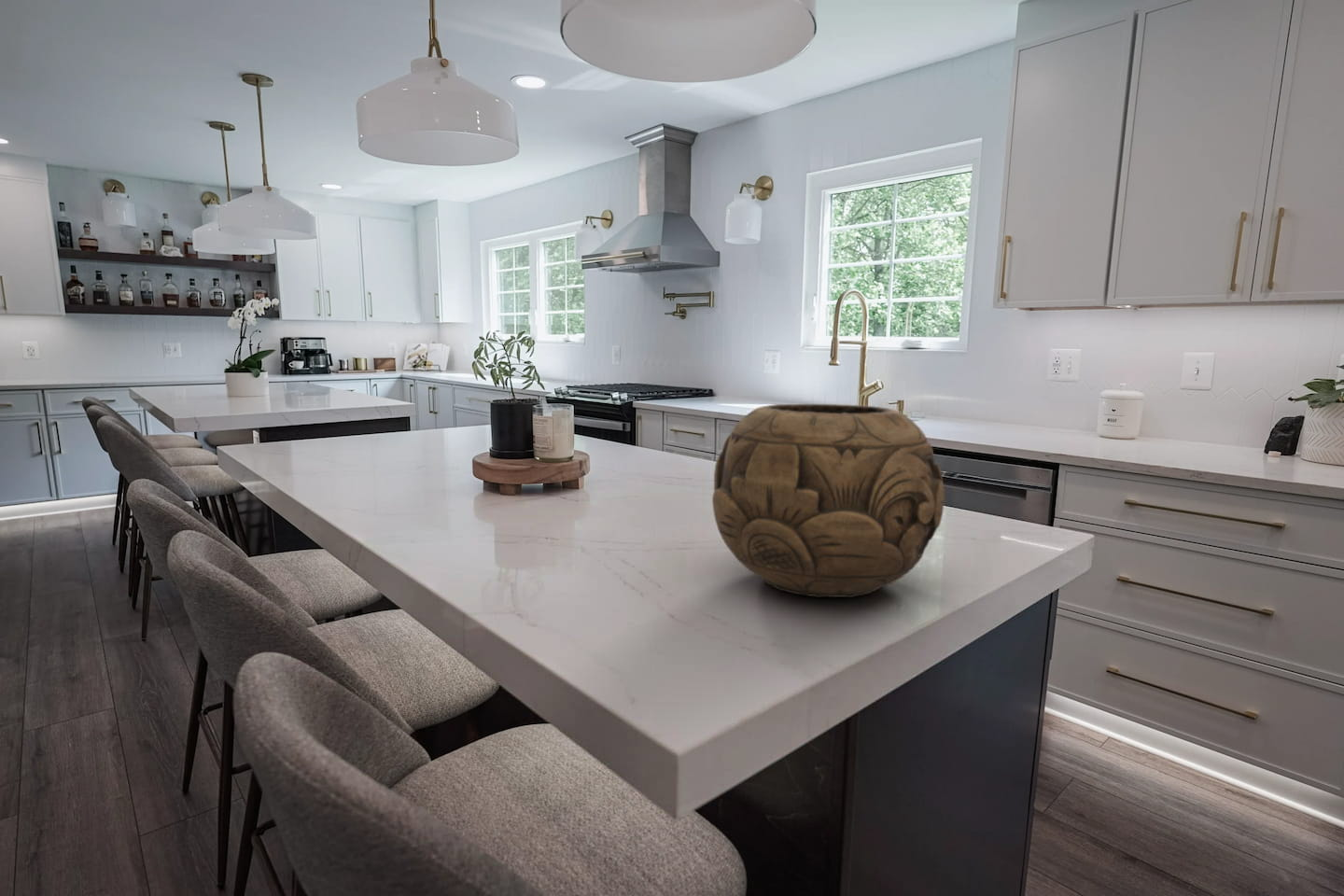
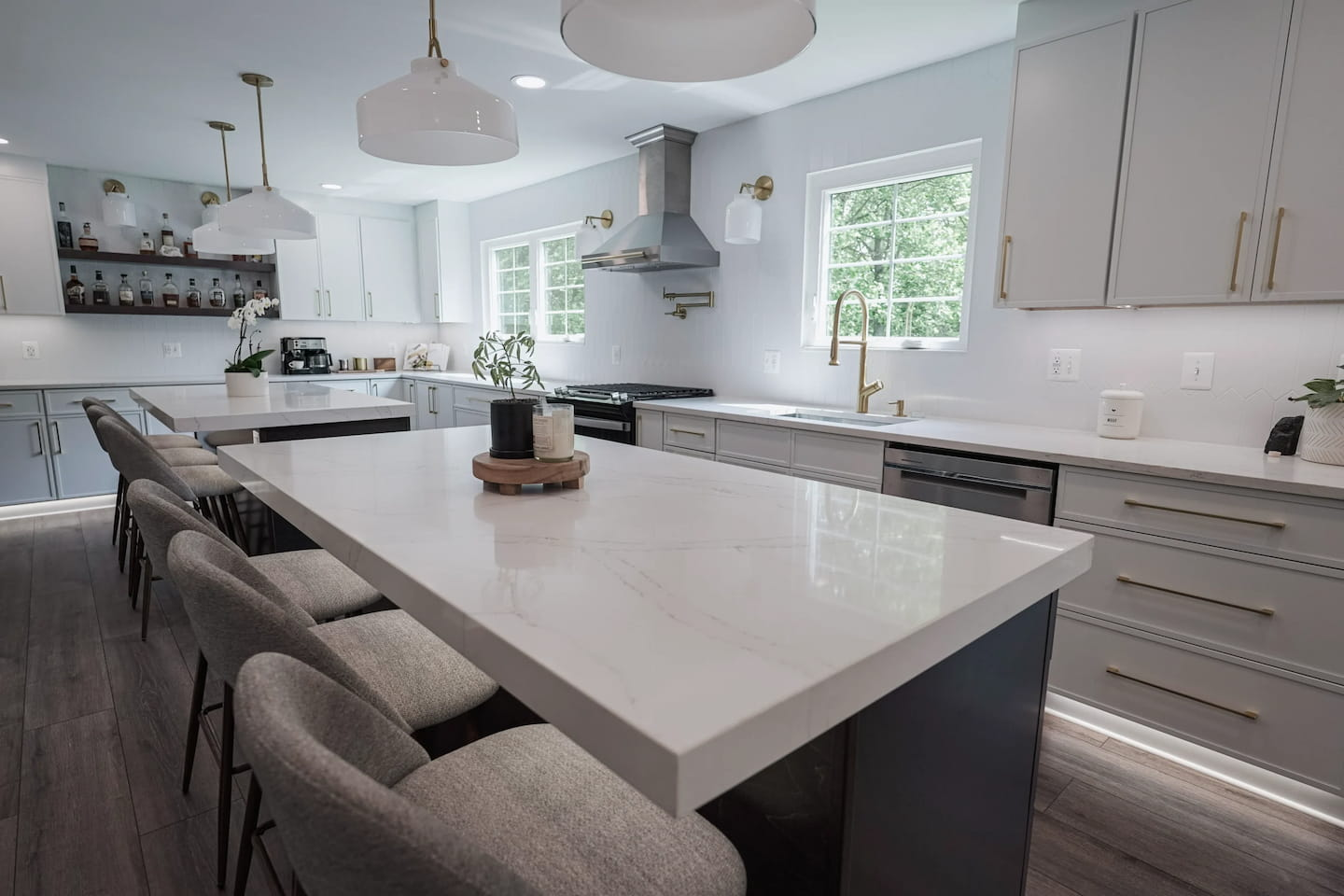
- decorative bowl (823, 495)
